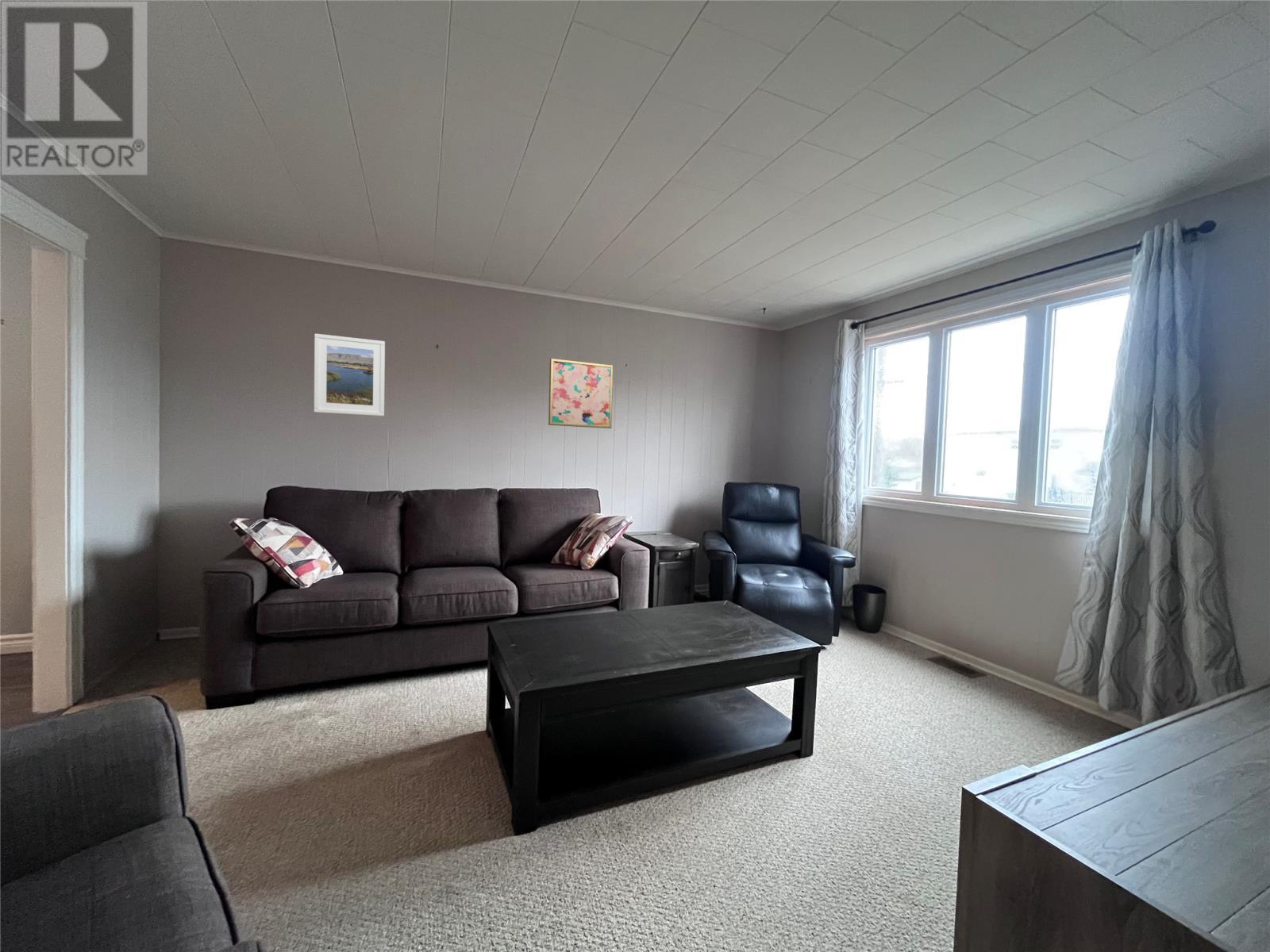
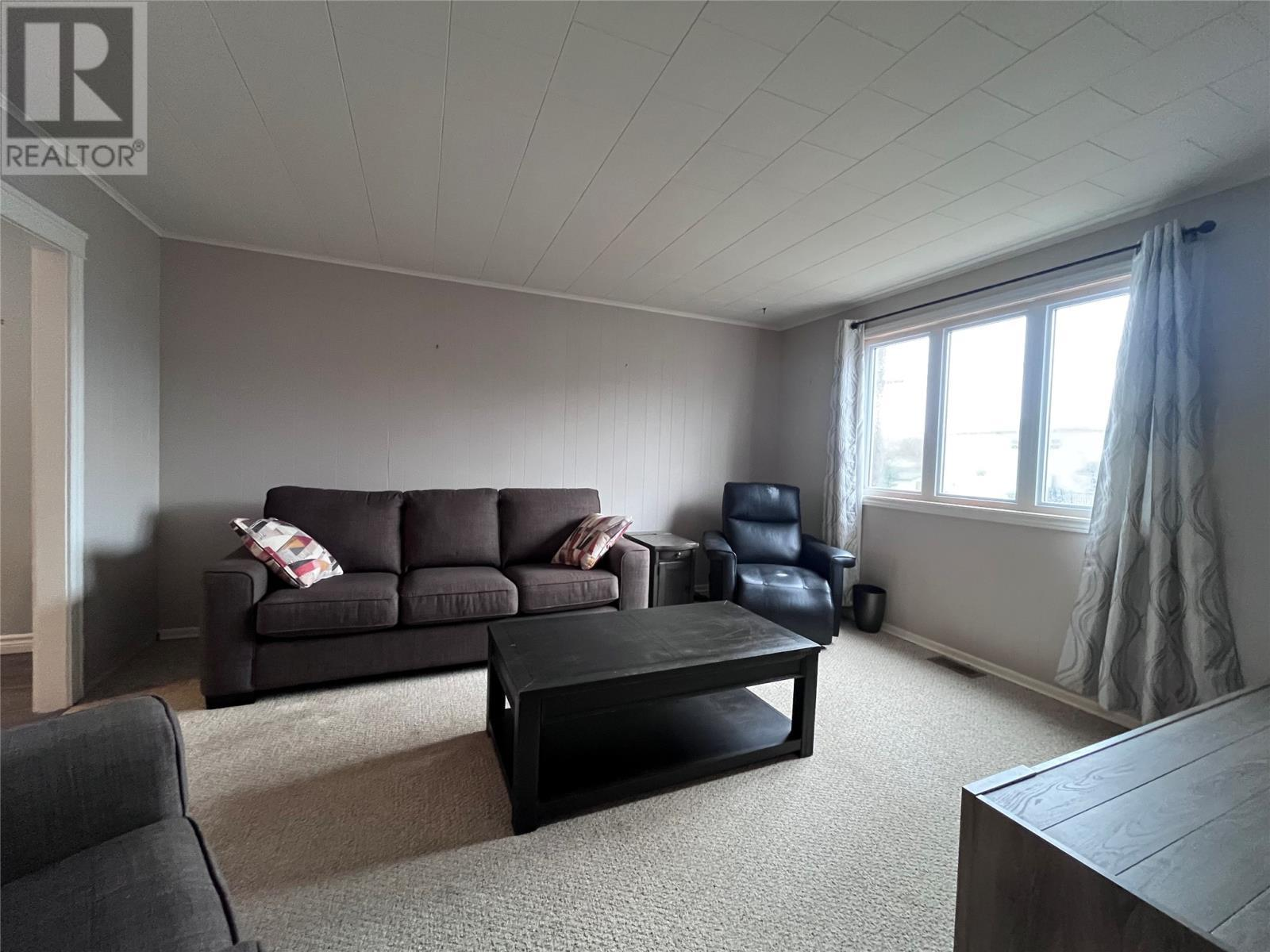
- wall art (581, 394)
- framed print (350, 376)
